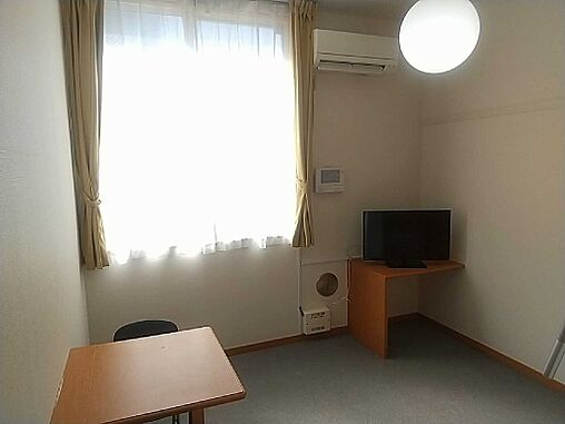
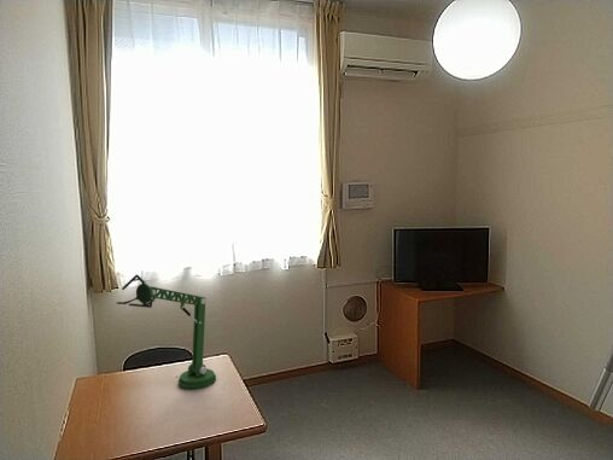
+ desk lamp (193, 332)
